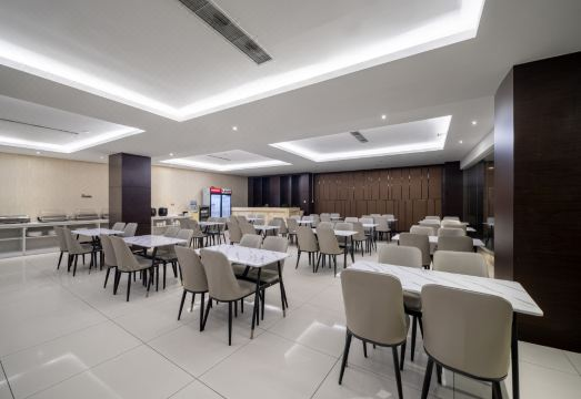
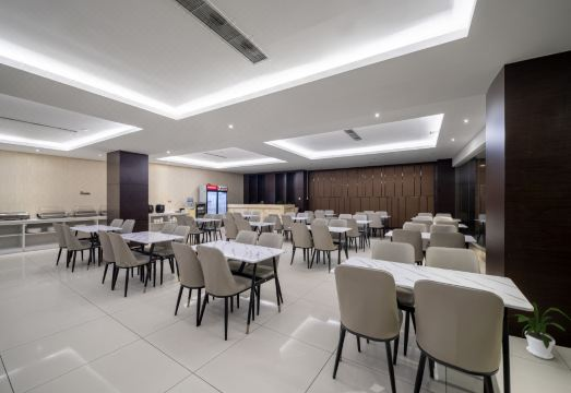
+ house plant (537, 326)
